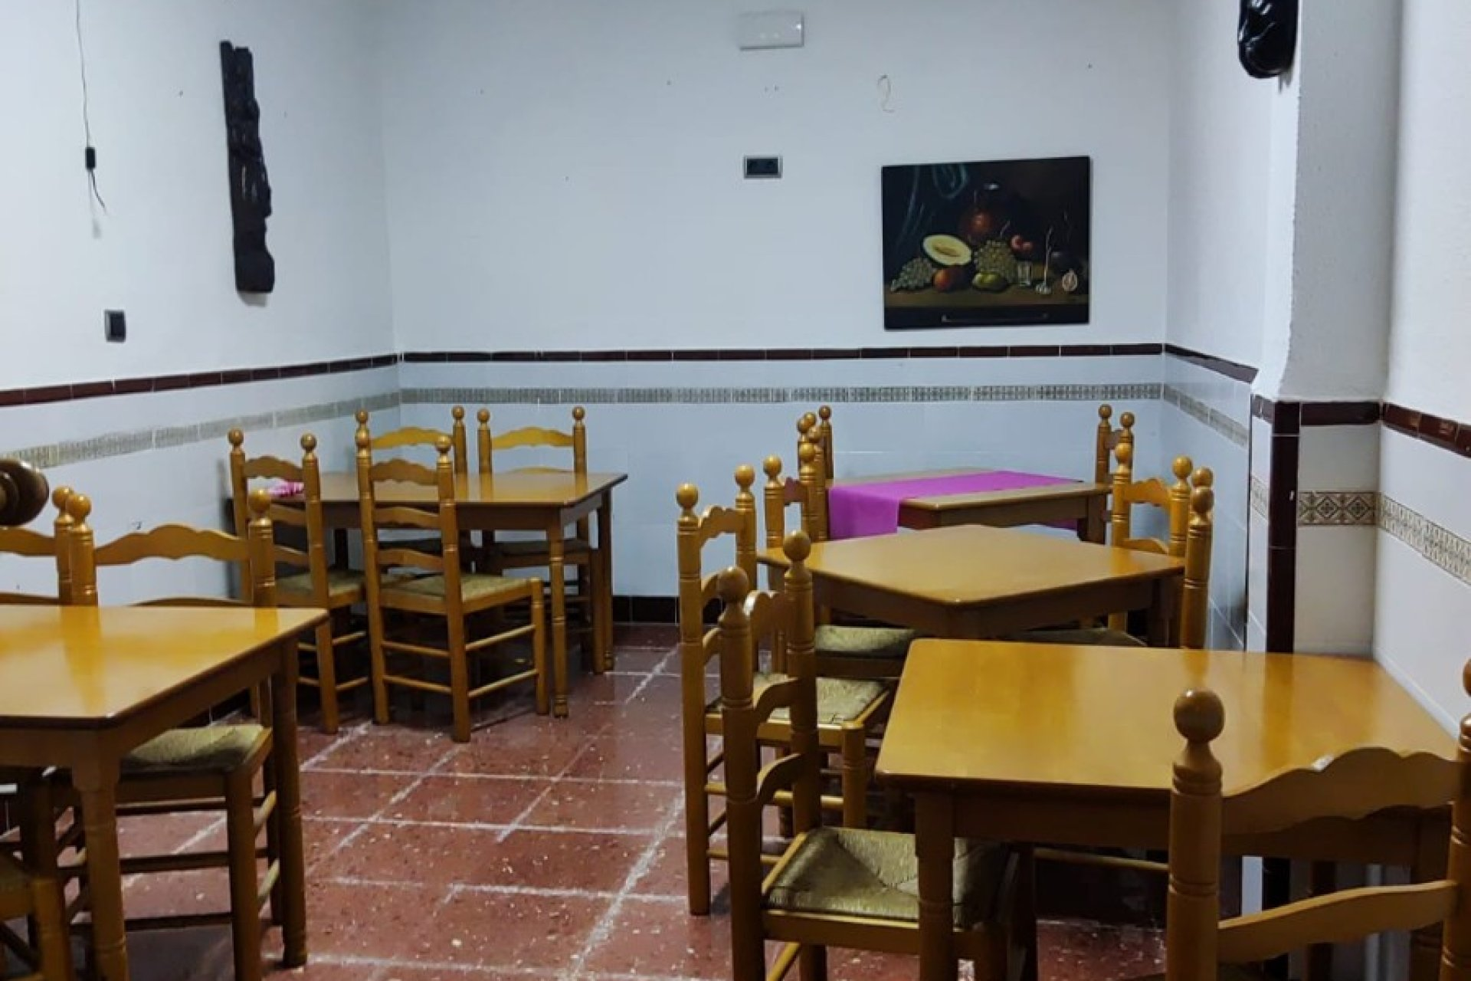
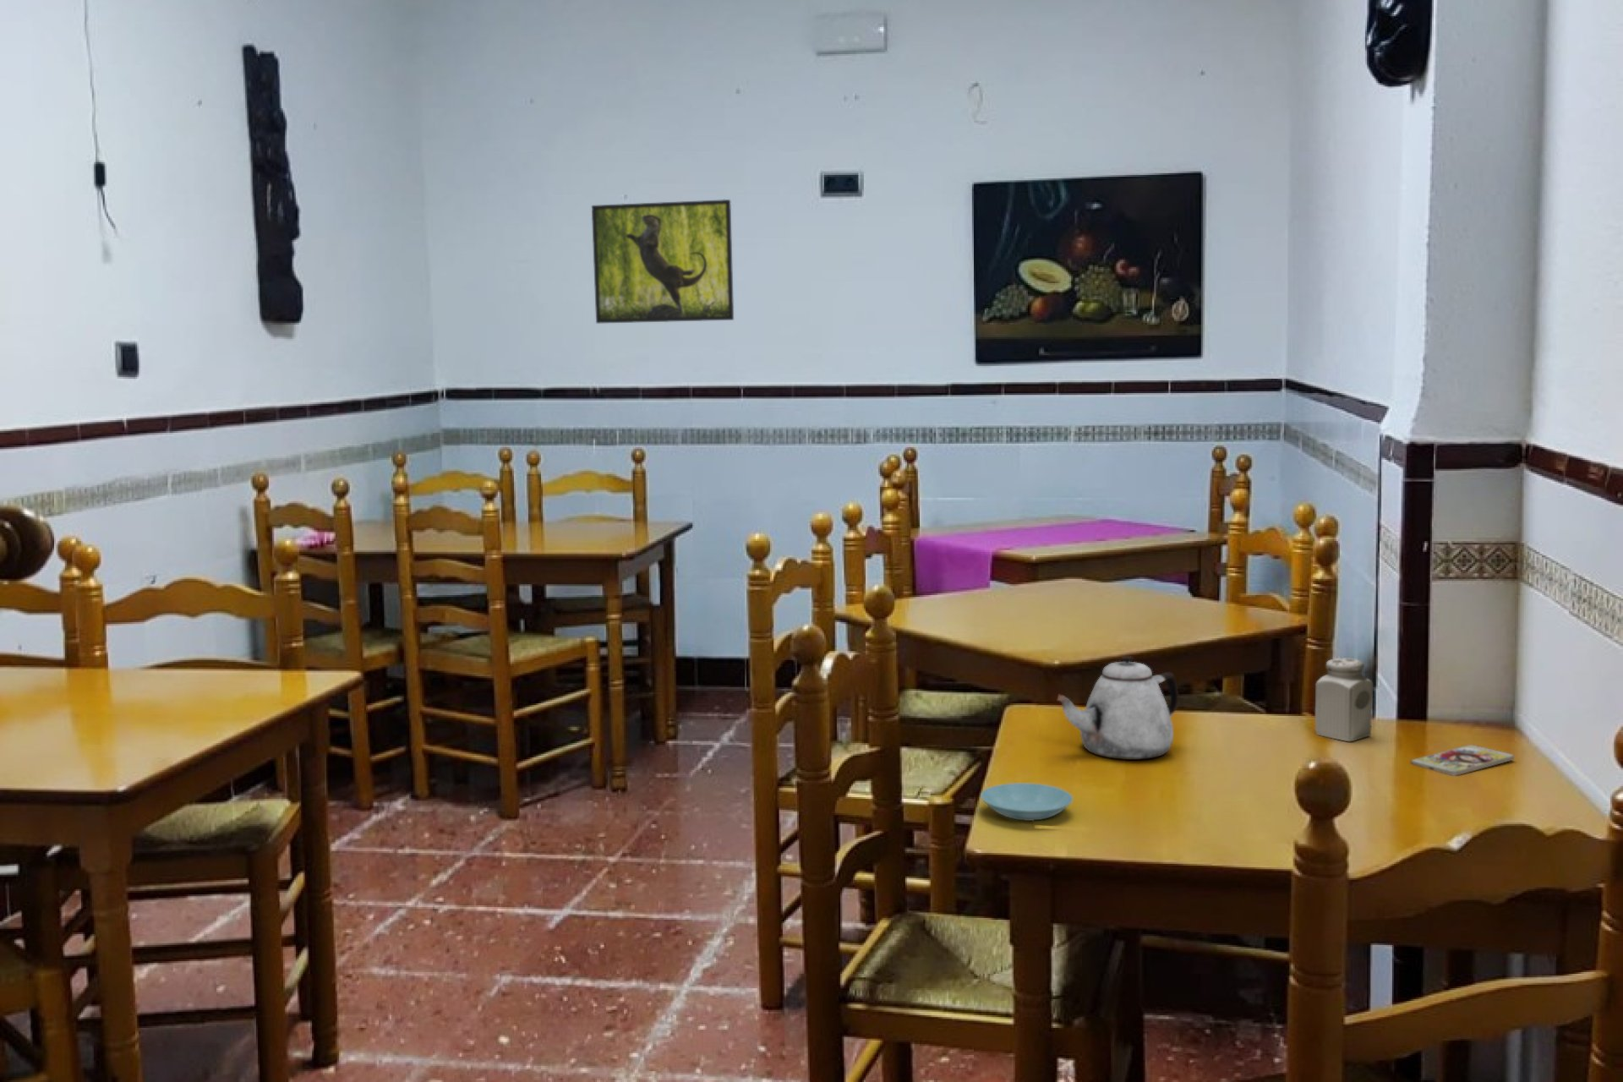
+ saucer (1026, 804)
+ teapot (1118, 704)
+ salt shaker (1343, 698)
+ smartphone (1462, 760)
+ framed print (662, 262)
